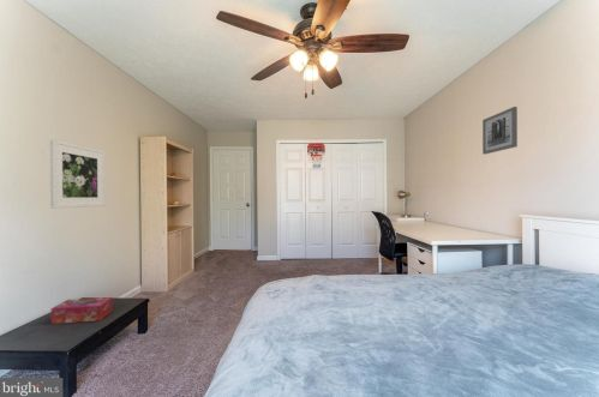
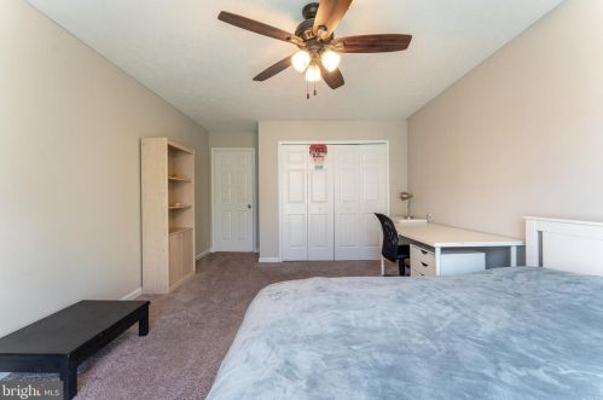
- tissue box (83, 309)
- wall art (498, 132)
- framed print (80, 176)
